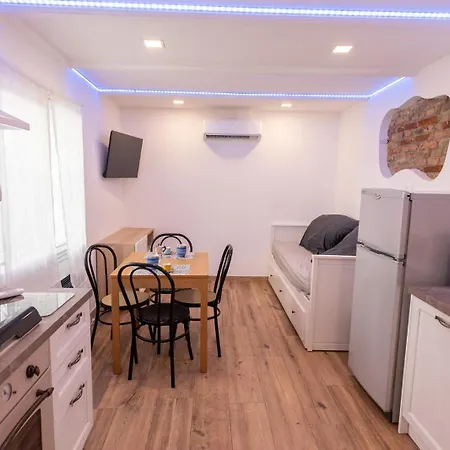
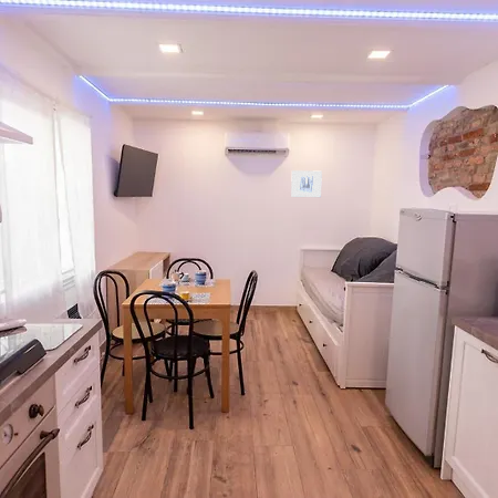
+ wall art (305, 184)
